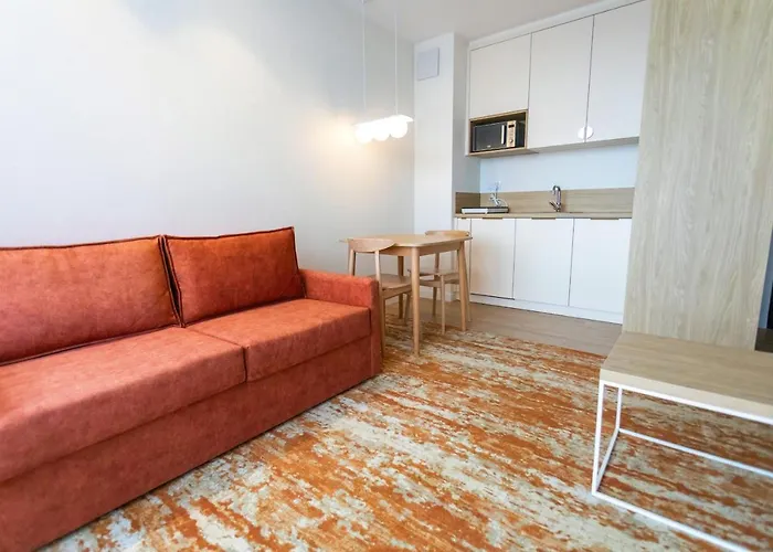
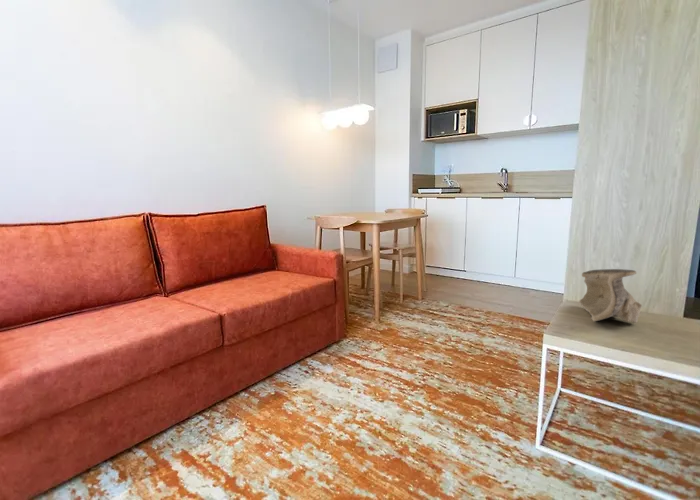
+ decorative bowl (612, 291)
